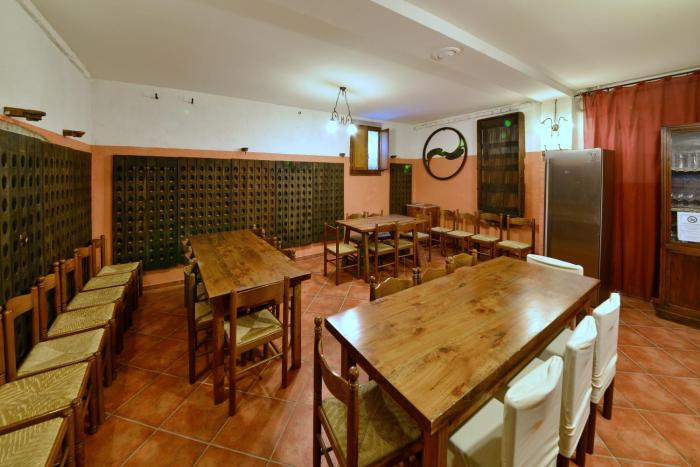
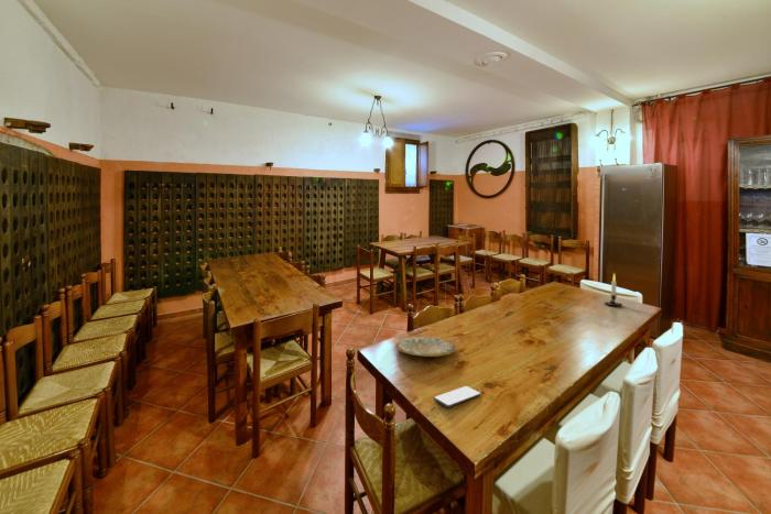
+ plate (425, 348)
+ smartphone (457, 396)
+ candle (612, 288)
